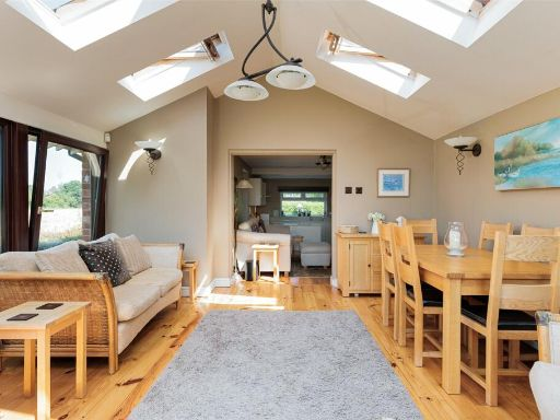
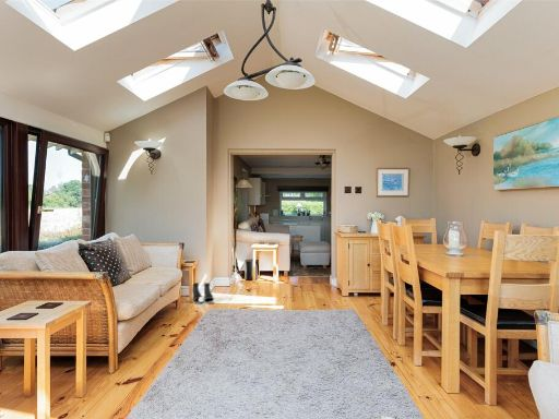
+ boots (204, 290)
